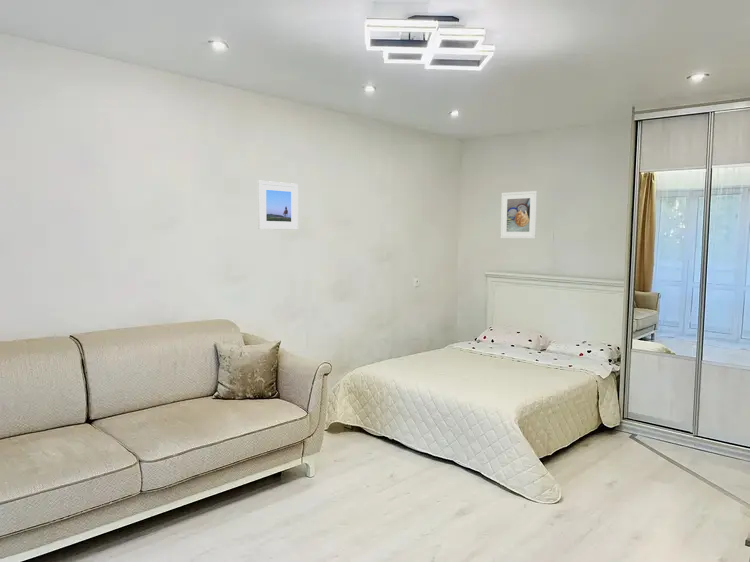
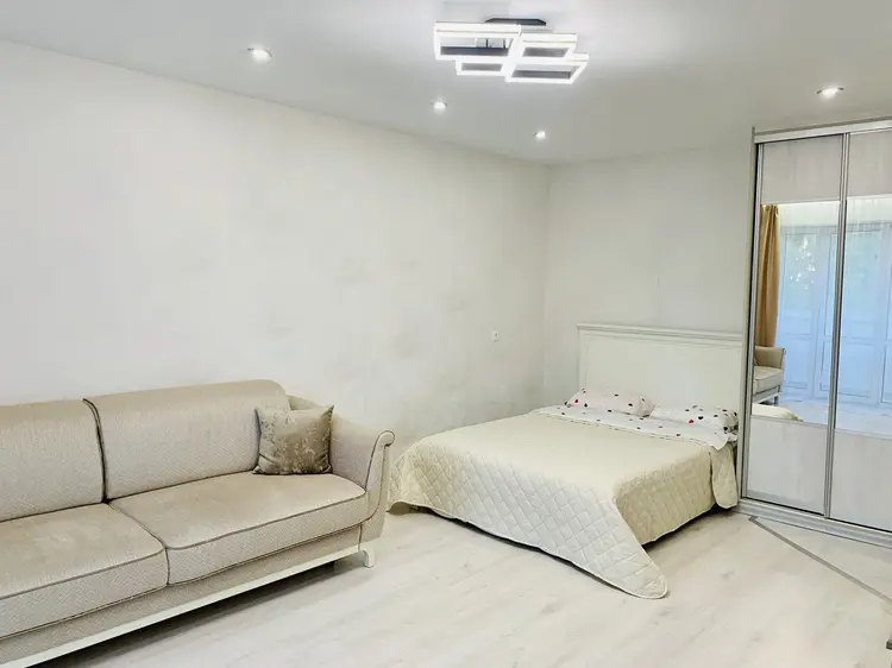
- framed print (518, 215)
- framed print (278, 206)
